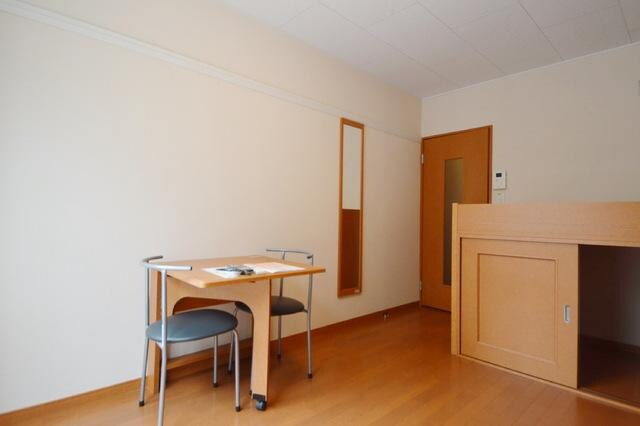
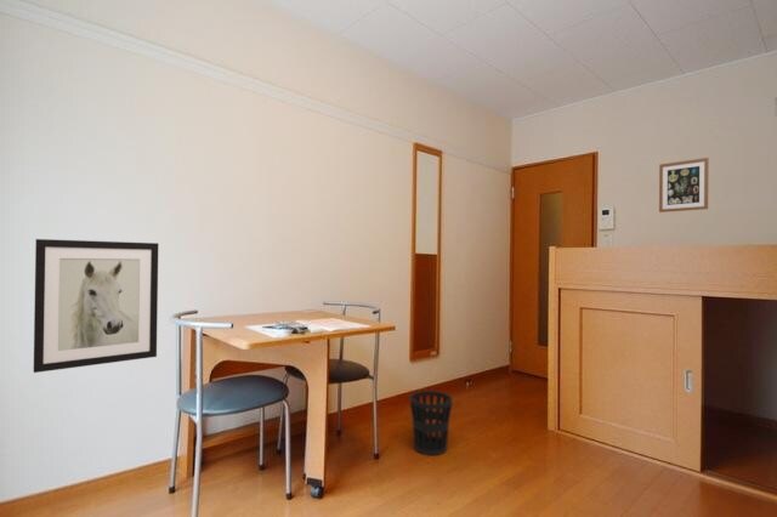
+ wall art (100, 302)
+ wastebasket (430, 422)
+ wall art (682, 186)
